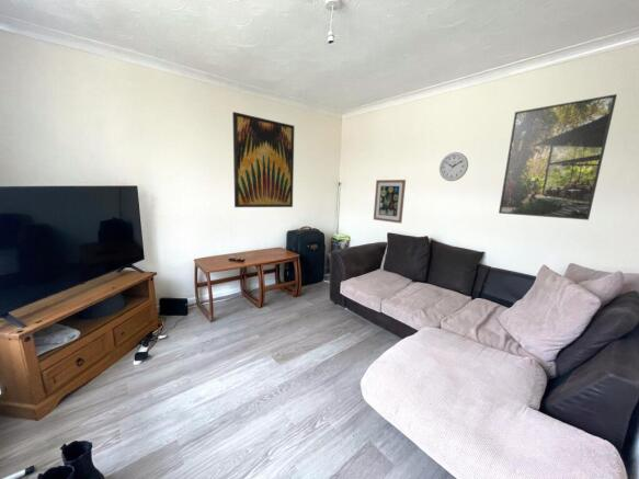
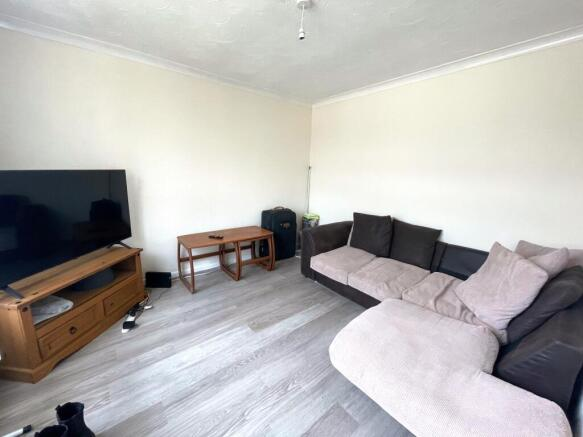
- wall art (388, 201)
- wall clock (453, 167)
- wall art (265, 164)
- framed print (549, 162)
